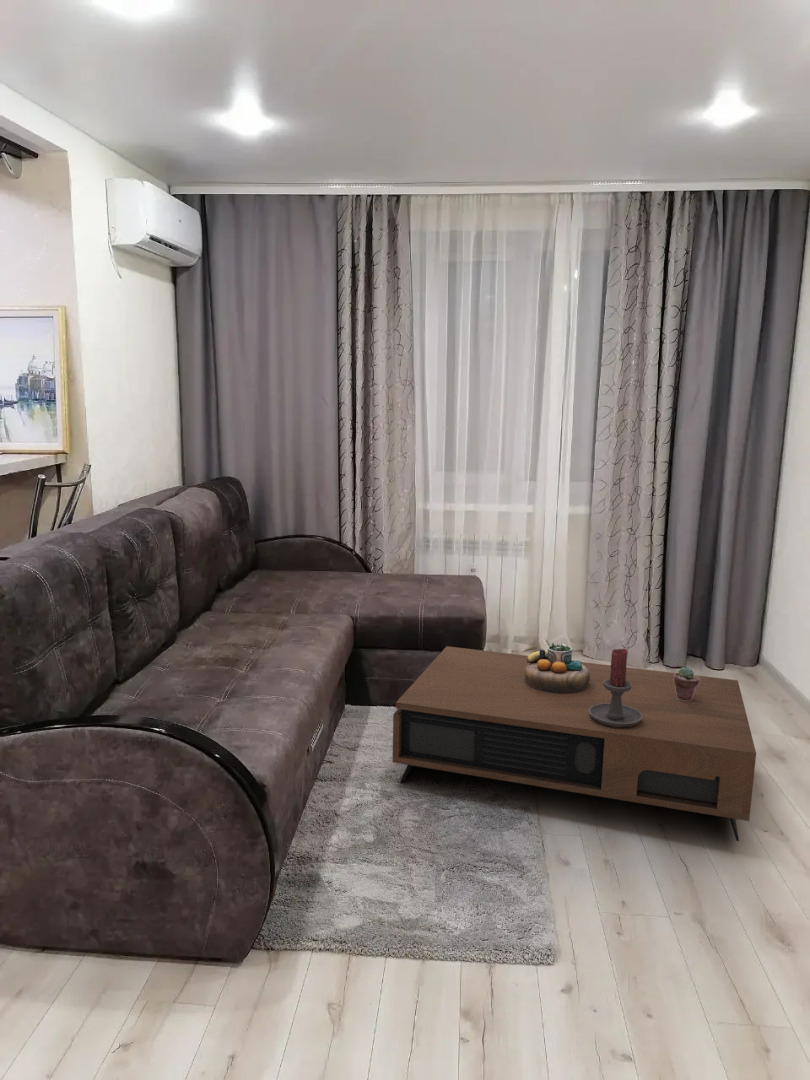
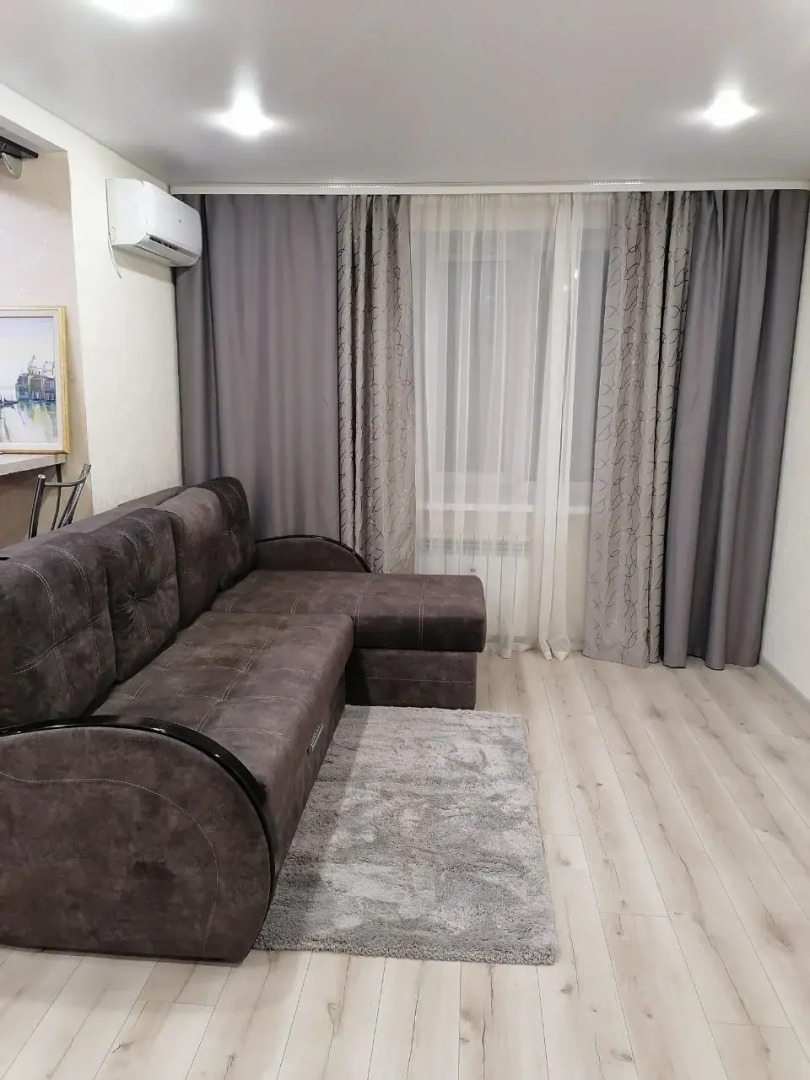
- potted succulent (685, 682)
- coffee table (571, 730)
- decorative bowl (557, 662)
- candle holder (617, 681)
